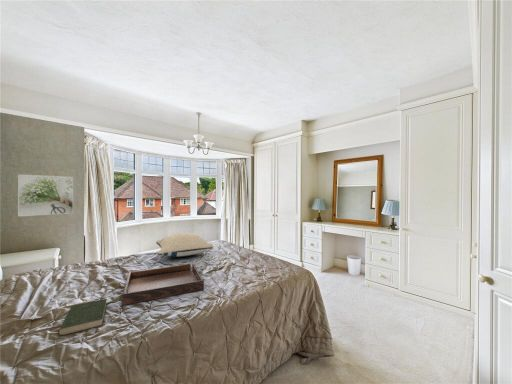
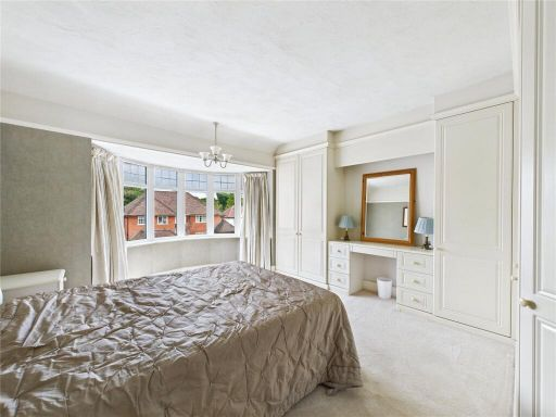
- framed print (47, 195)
- book (85, 315)
- pillow (182, 244)
- serving tray (164, 280)
